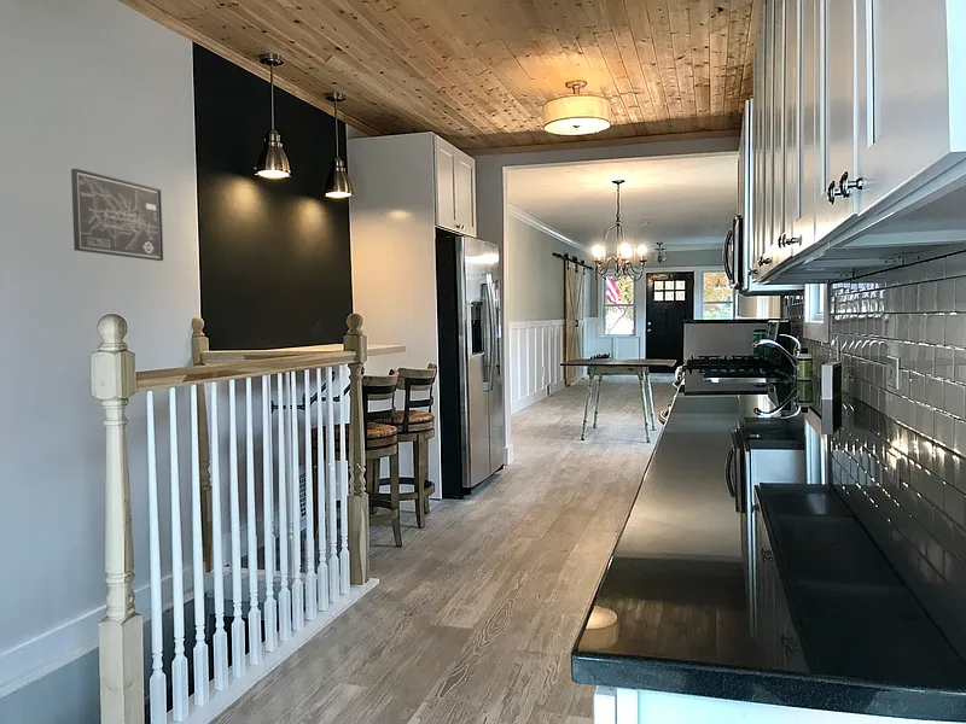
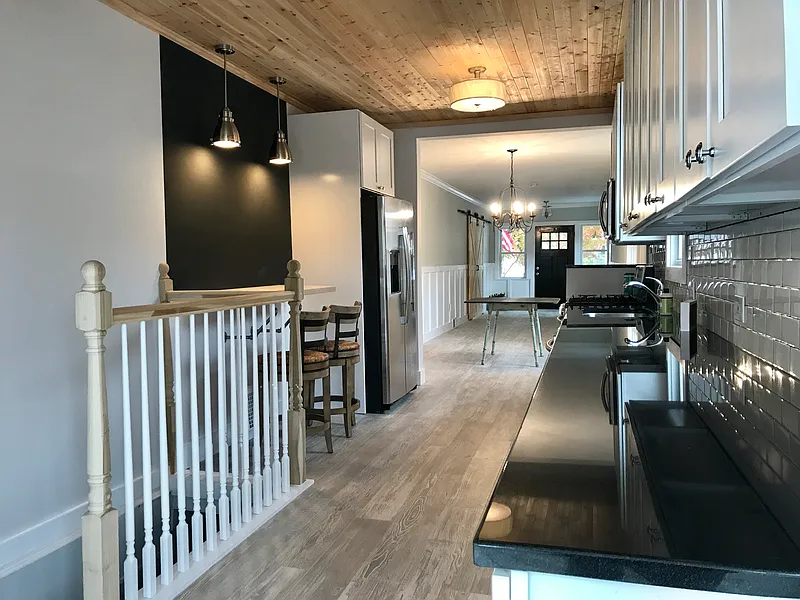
- wall art (120, 217)
